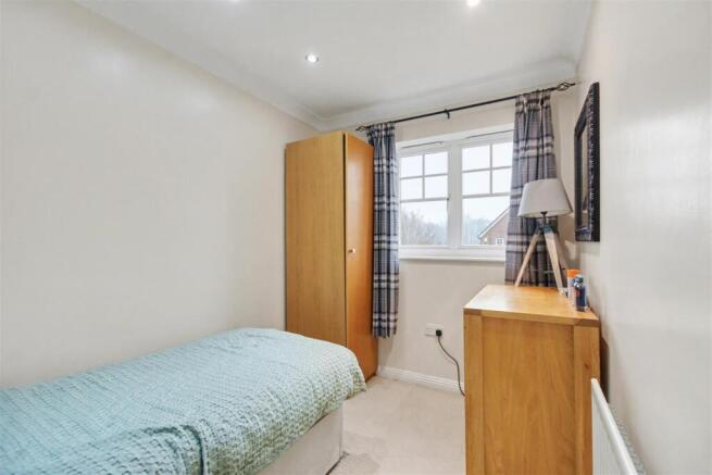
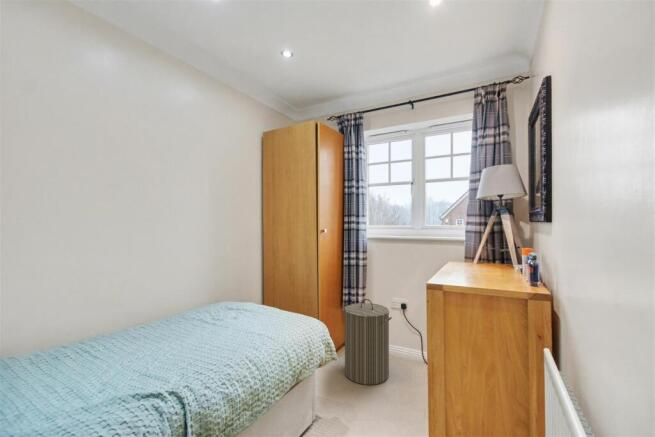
+ laundry hamper (366, 336)
